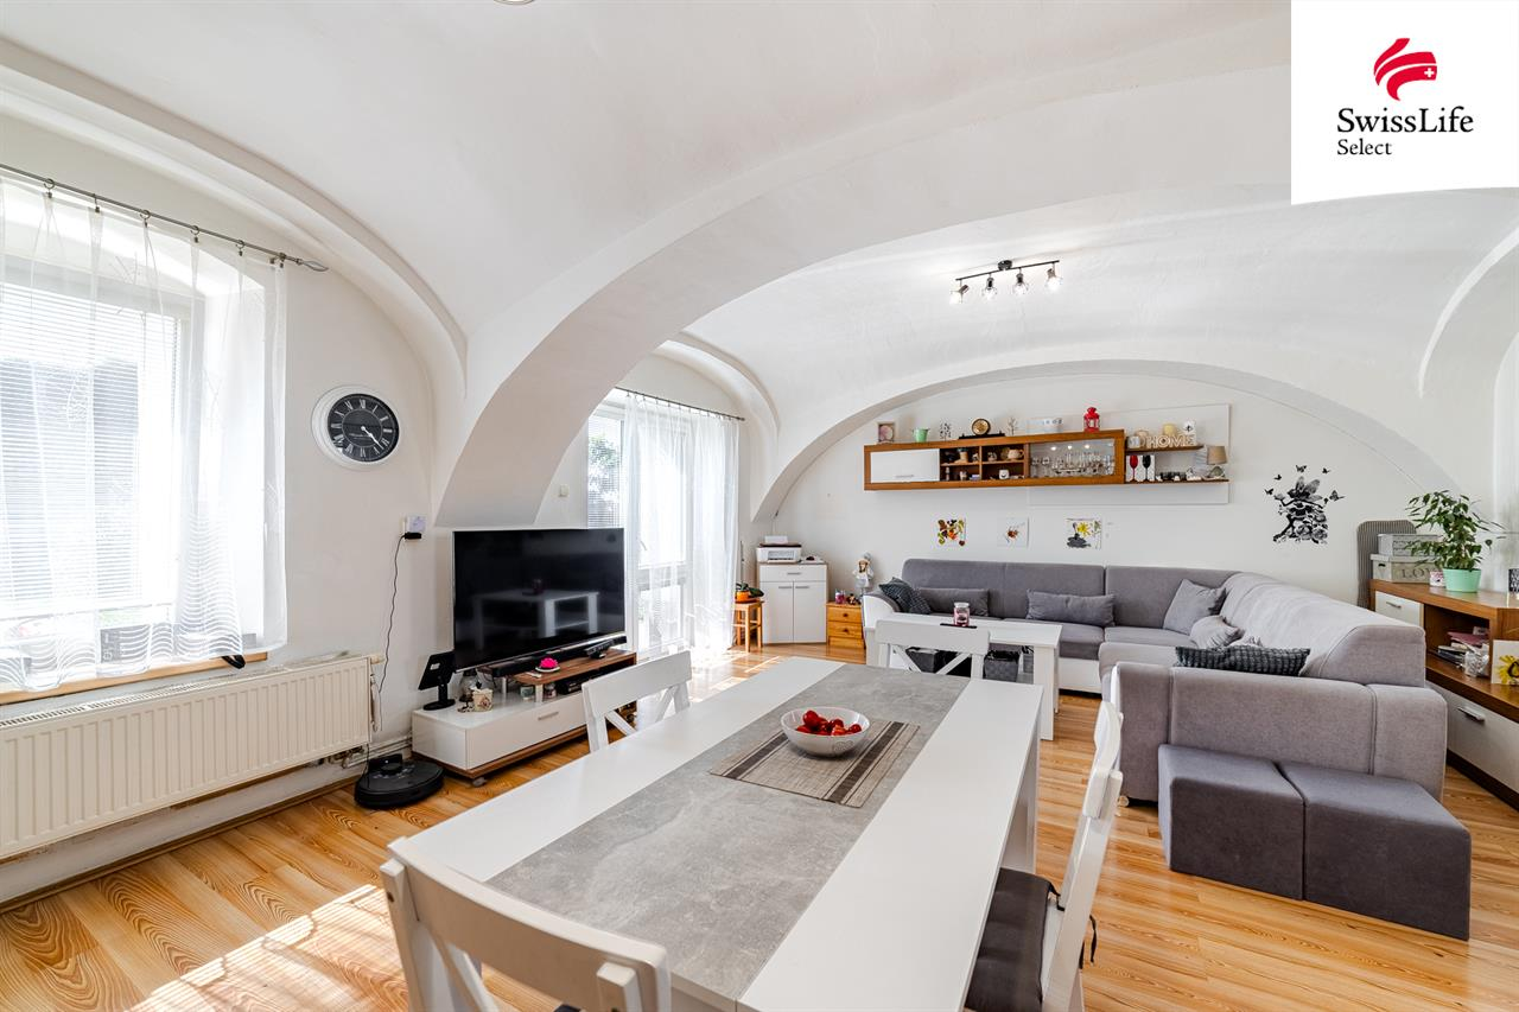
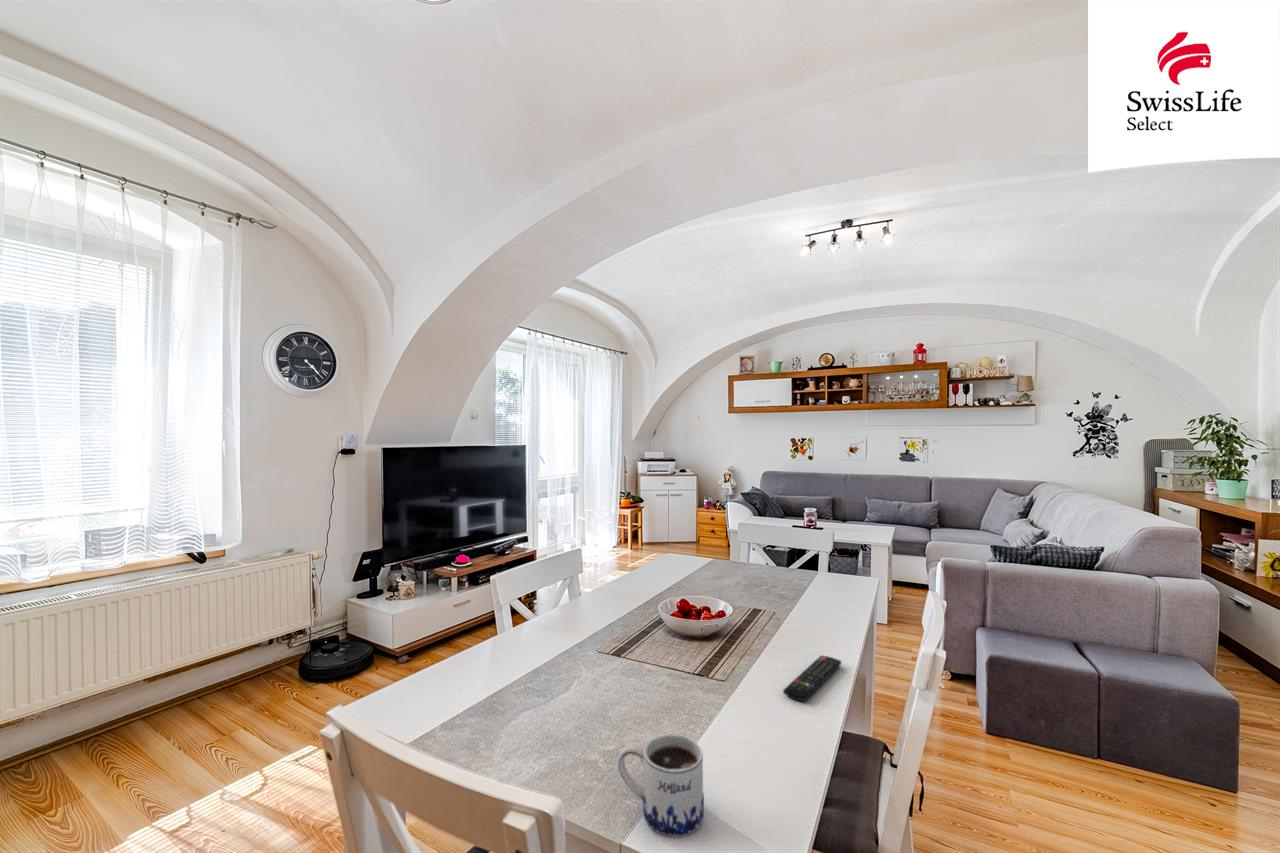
+ mug (664, 781)
+ remote control (814, 676)
